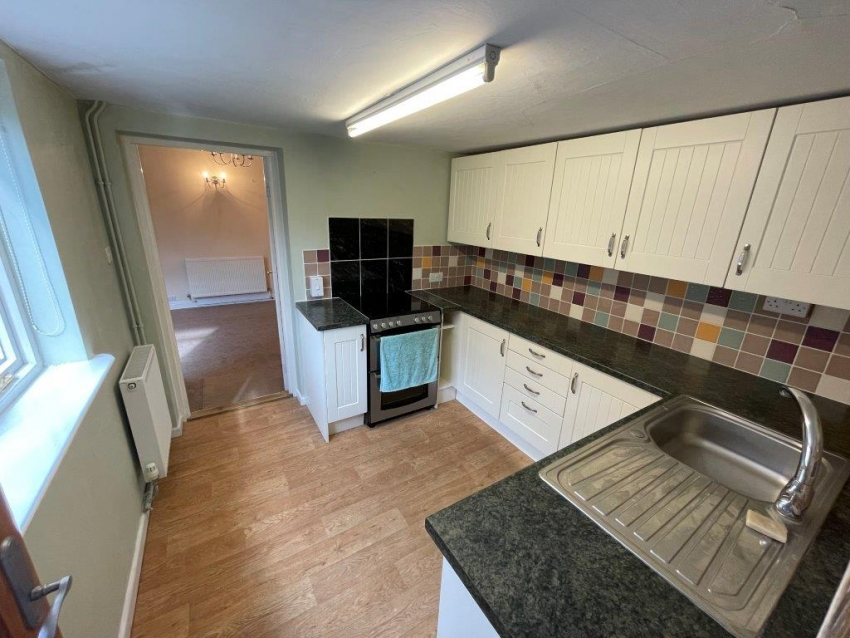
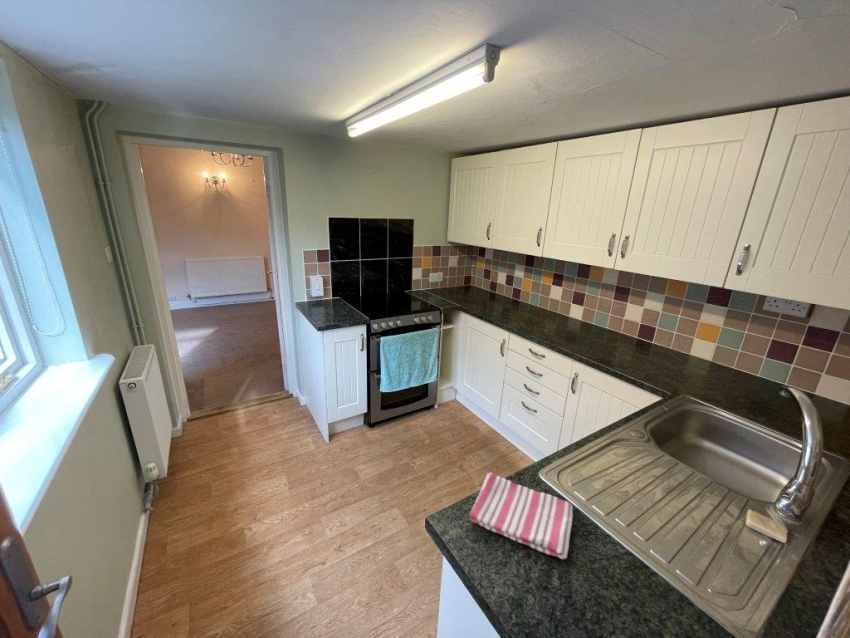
+ dish towel (522, 510)
